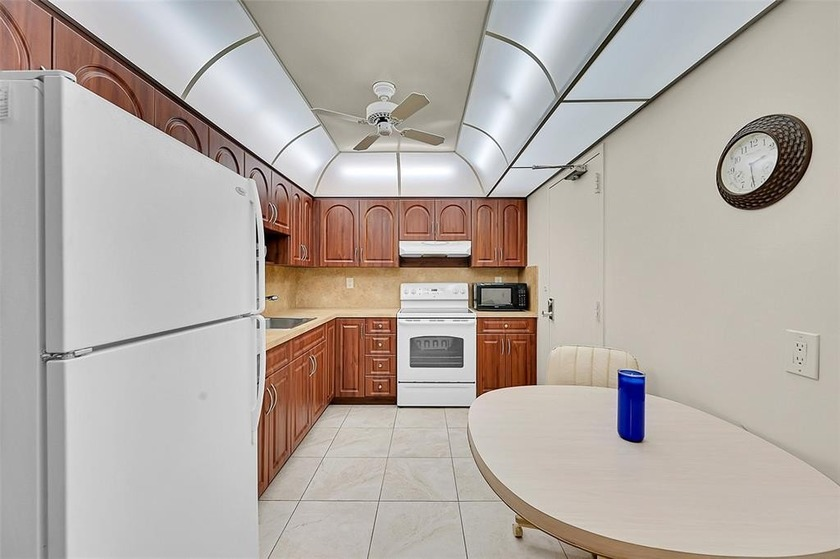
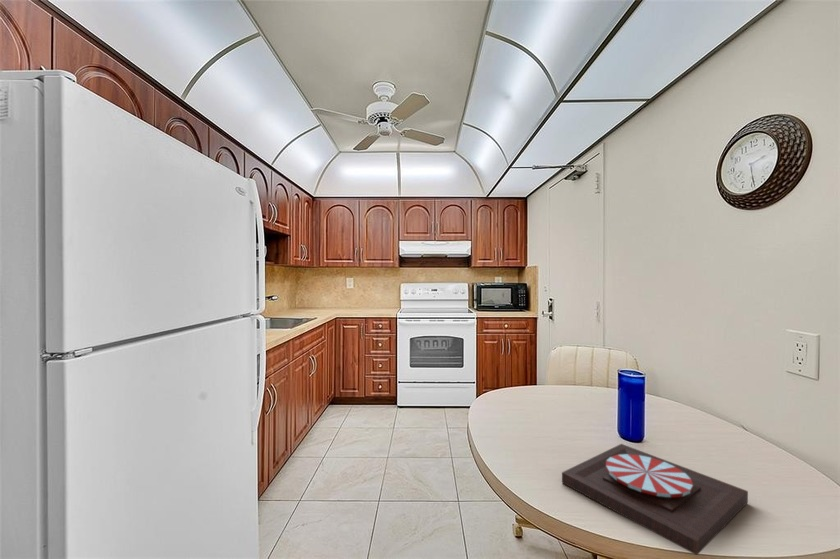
+ plate (650, 482)
